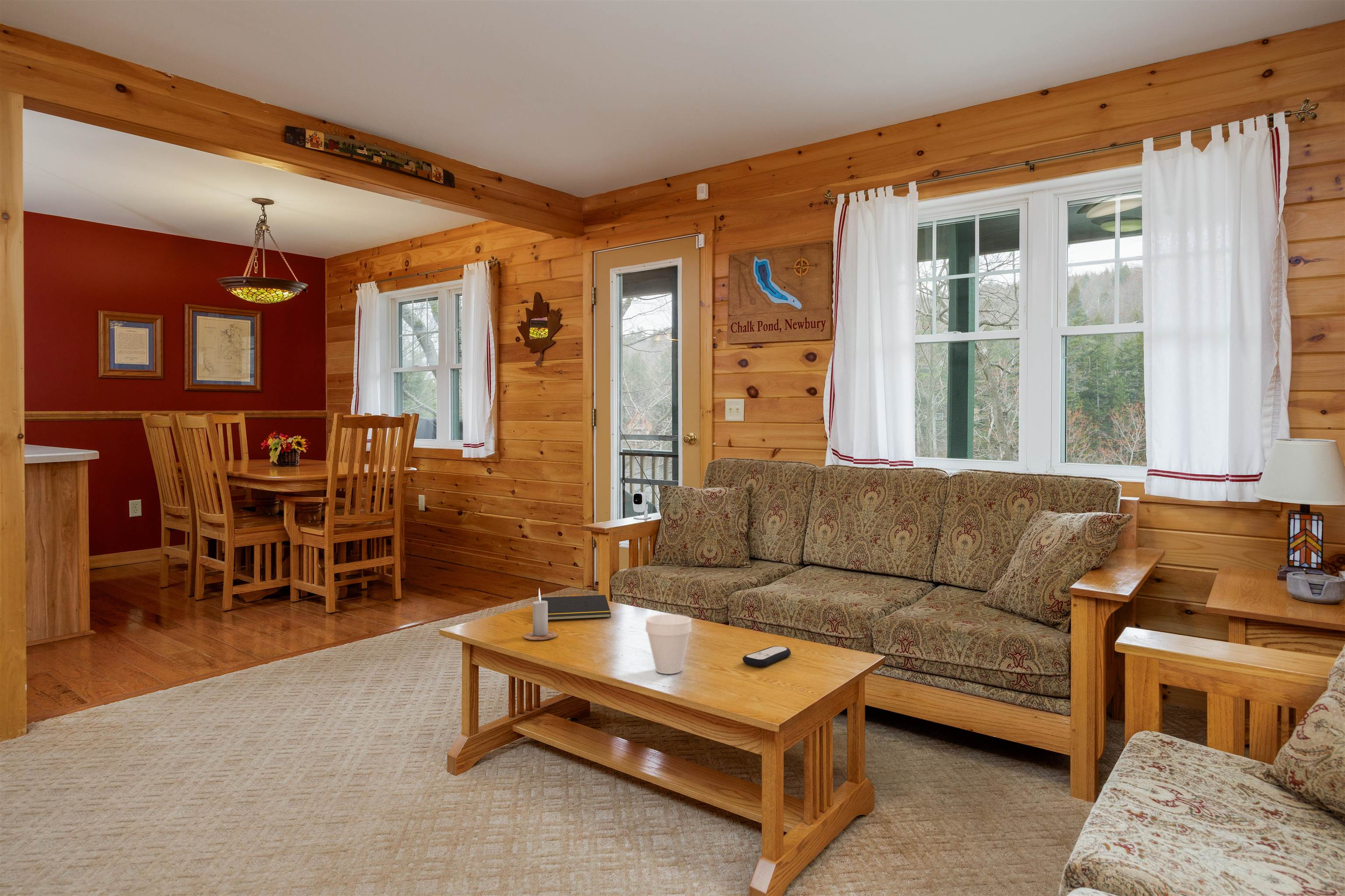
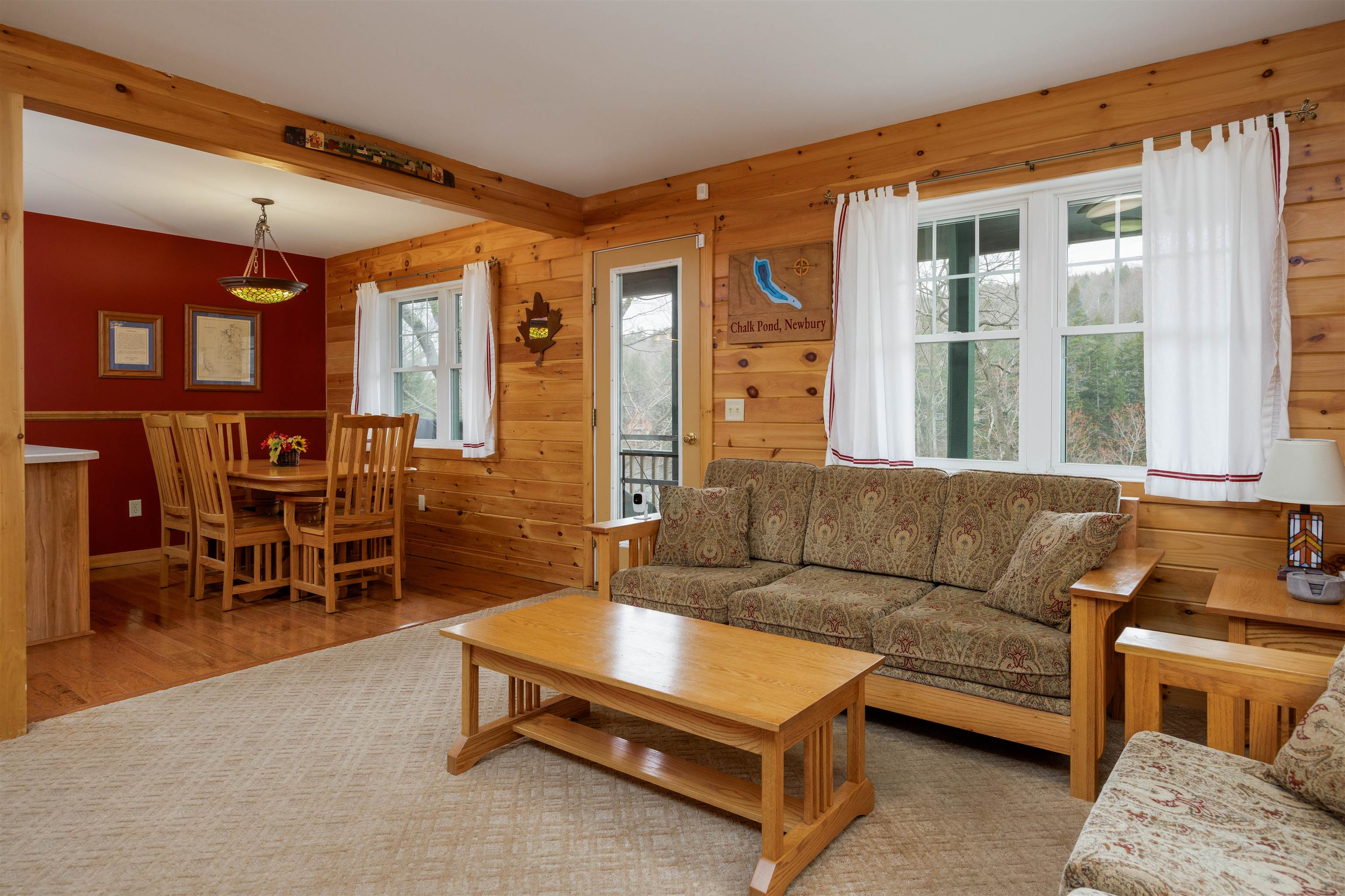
- remote control (768, 655)
- cup (669, 644)
- notepad (574, 607)
- candle (540, 611)
